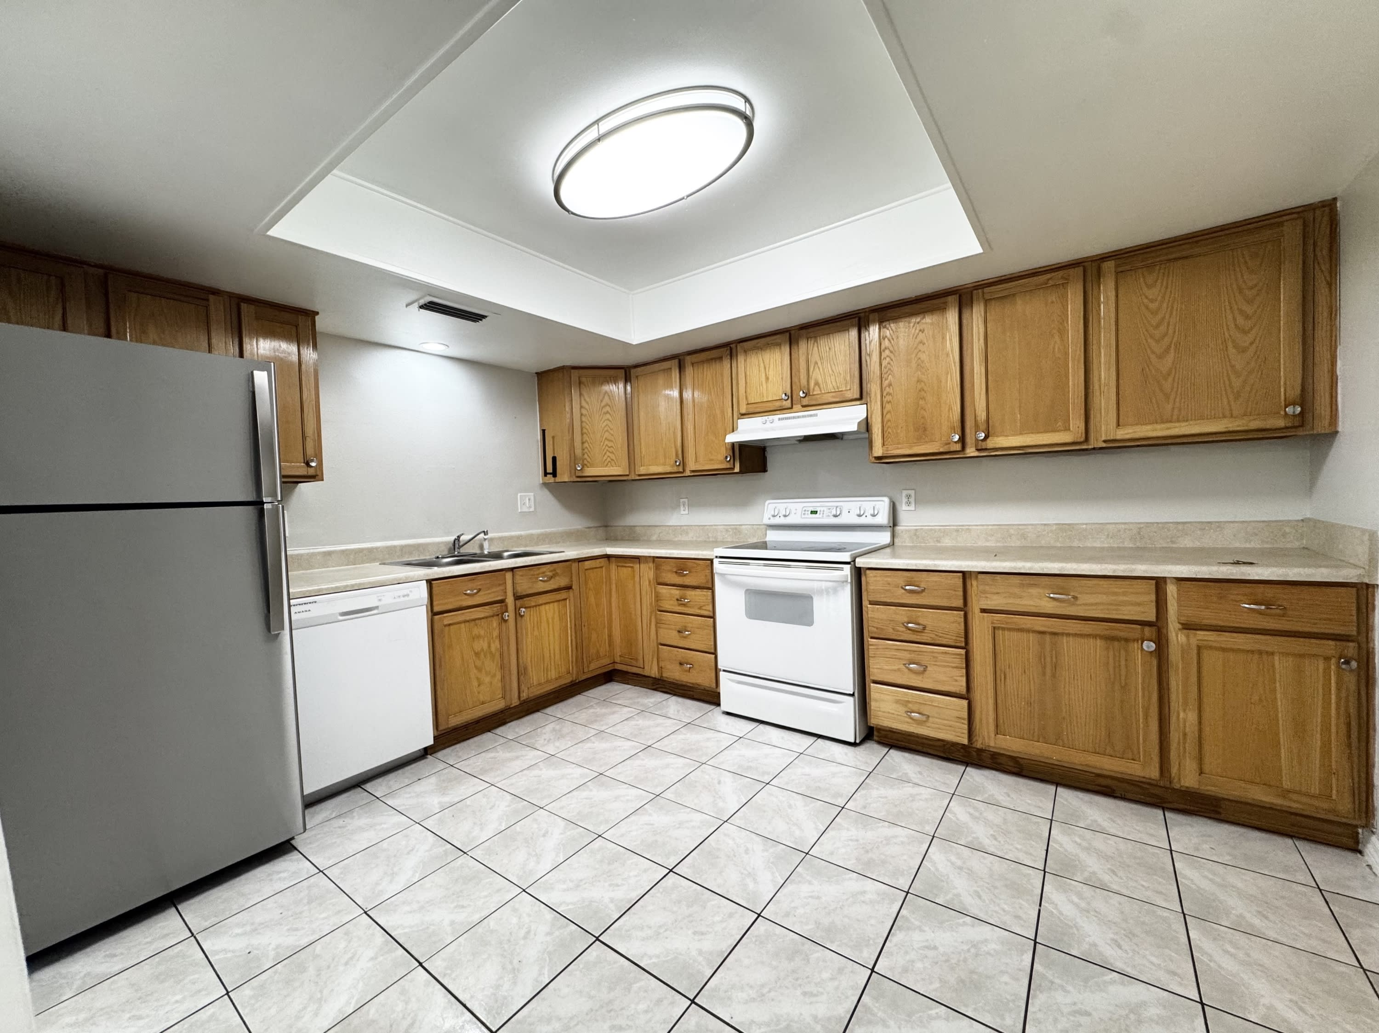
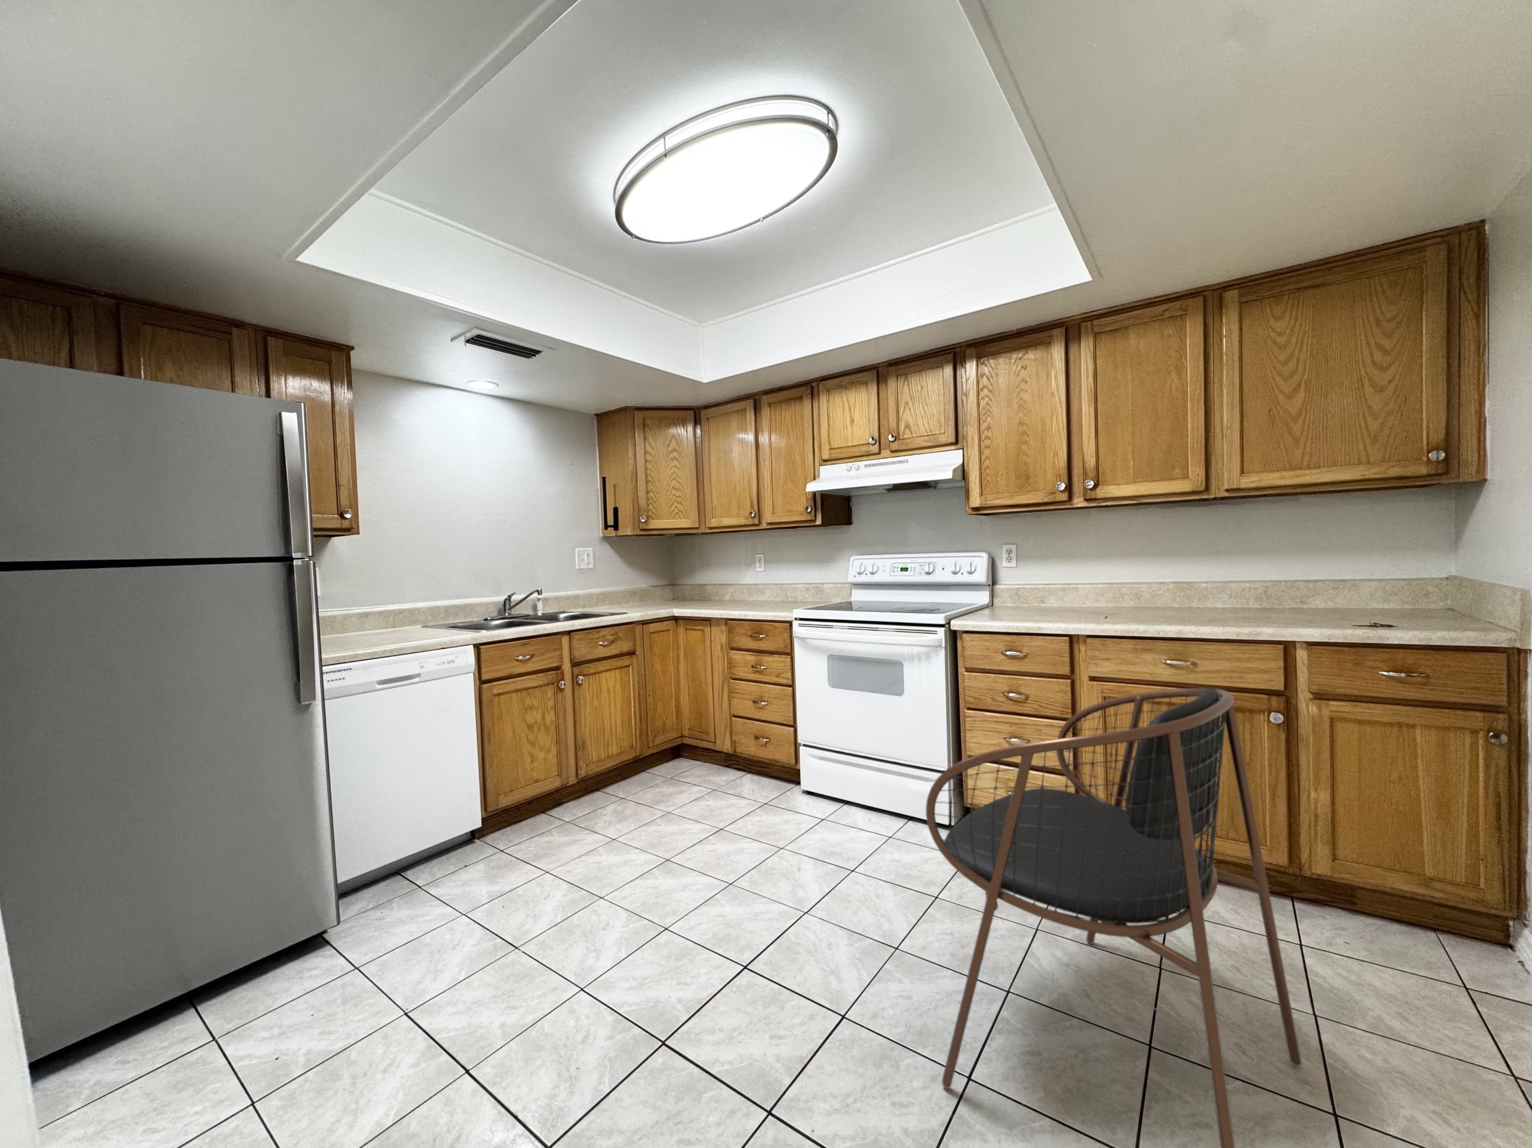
+ dining chair (1097, 866)
